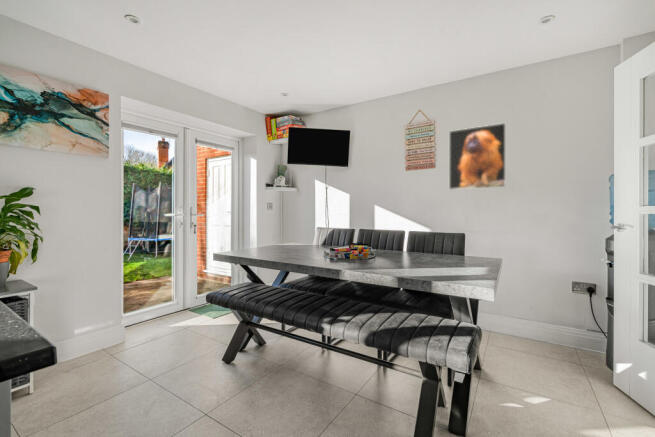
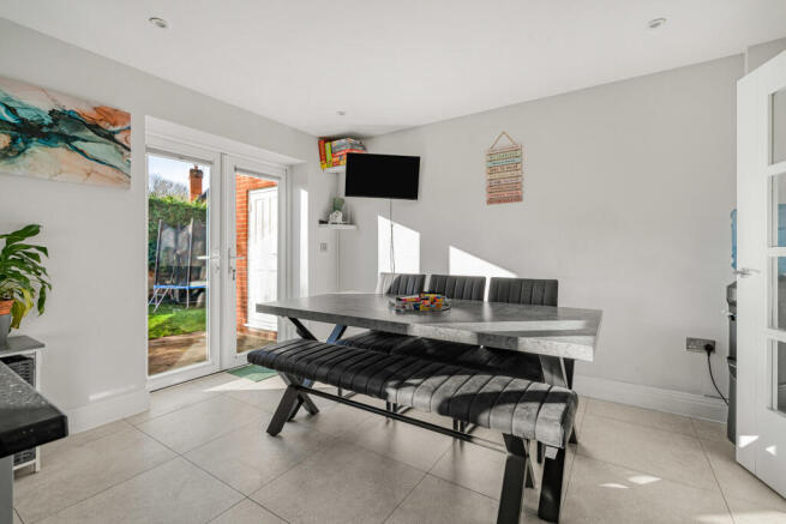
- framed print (476, 157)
